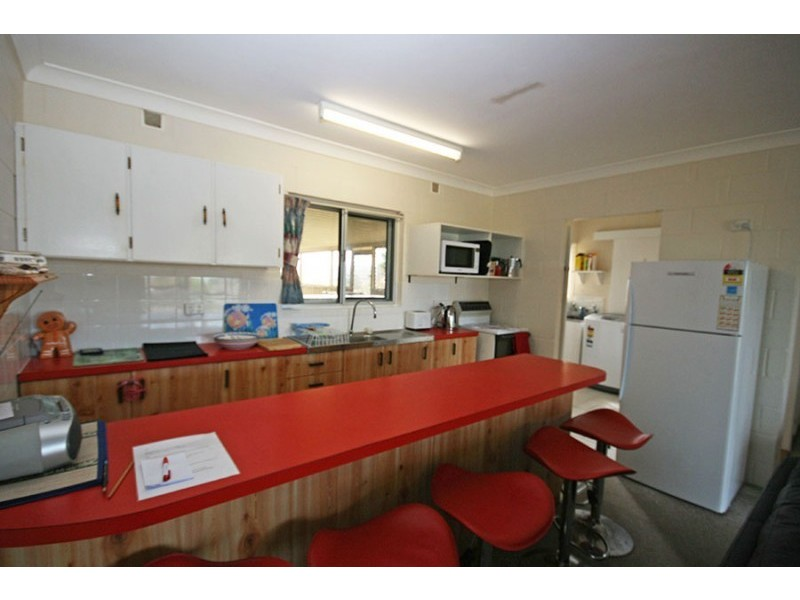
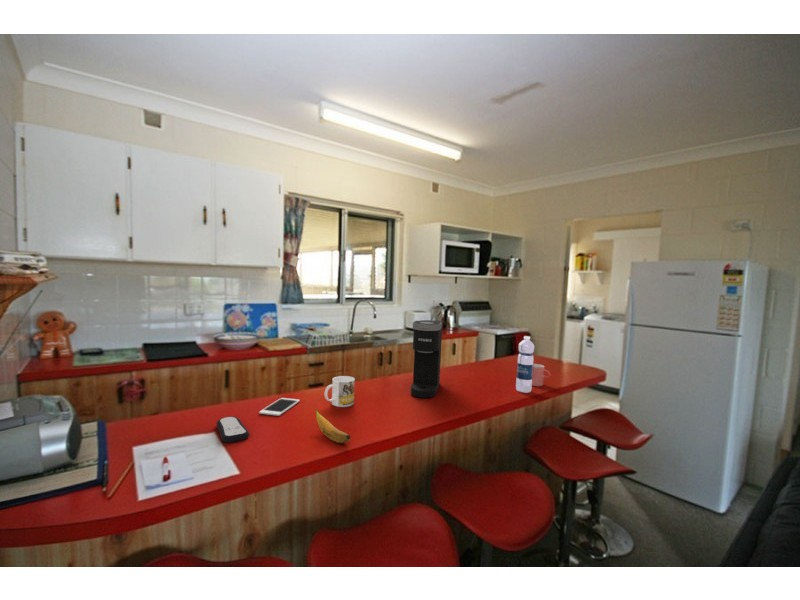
+ mug (338, 391)
+ remote control (231, 428)
+ coffee maker (427, 355)
+ cell phone (280, 406)
+ water bottle (525, 363)
+ cup (539, 375)
+ banana (331, 427)
